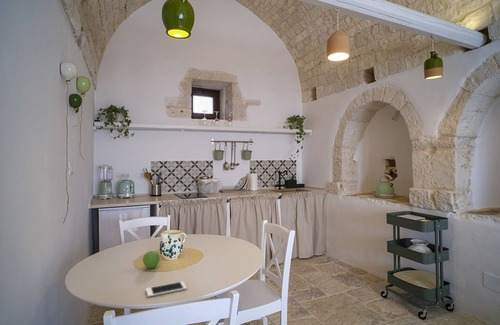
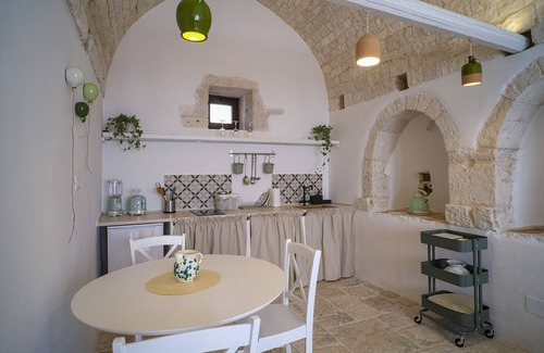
- cell phone (166, 288)
- fruit (151, 259)
